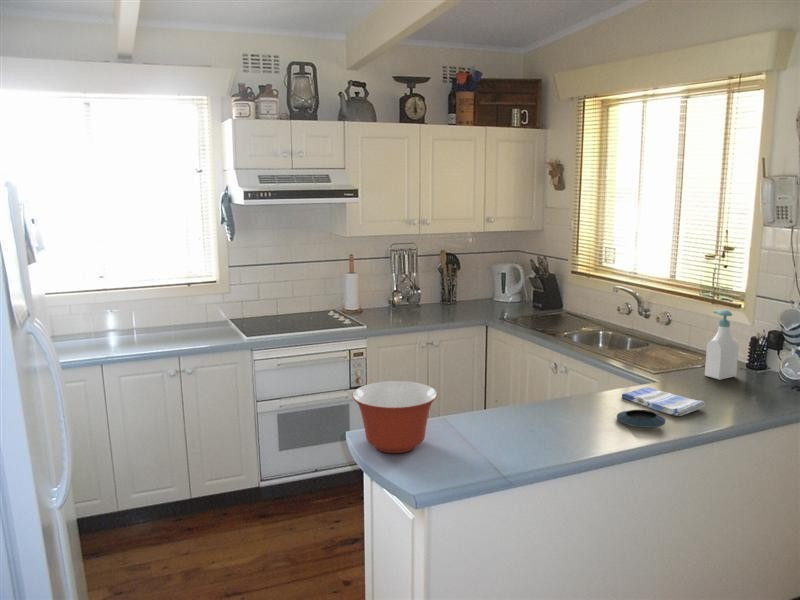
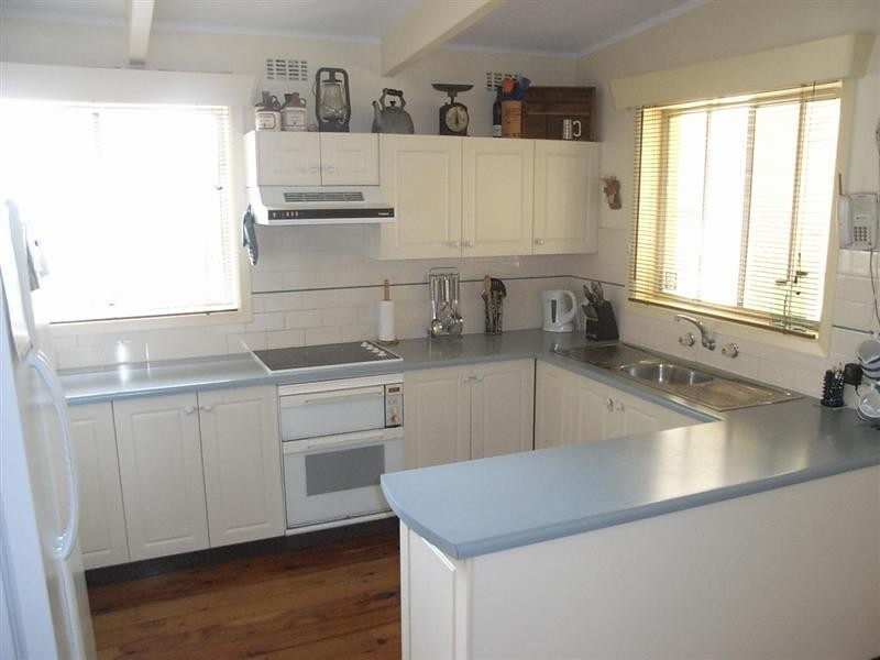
- saucer (640, 417)
- soap bottle (720, 342)
- mixing bowl (395, 419)
- dish towel (662, 399)
